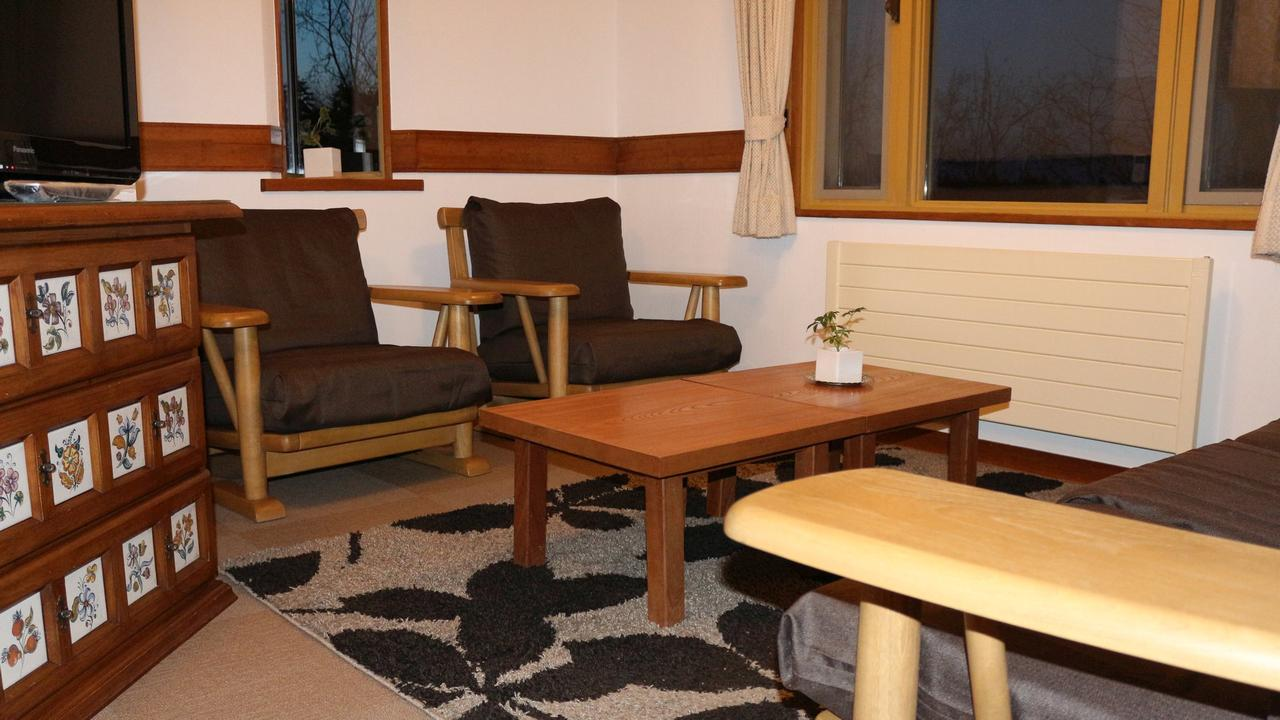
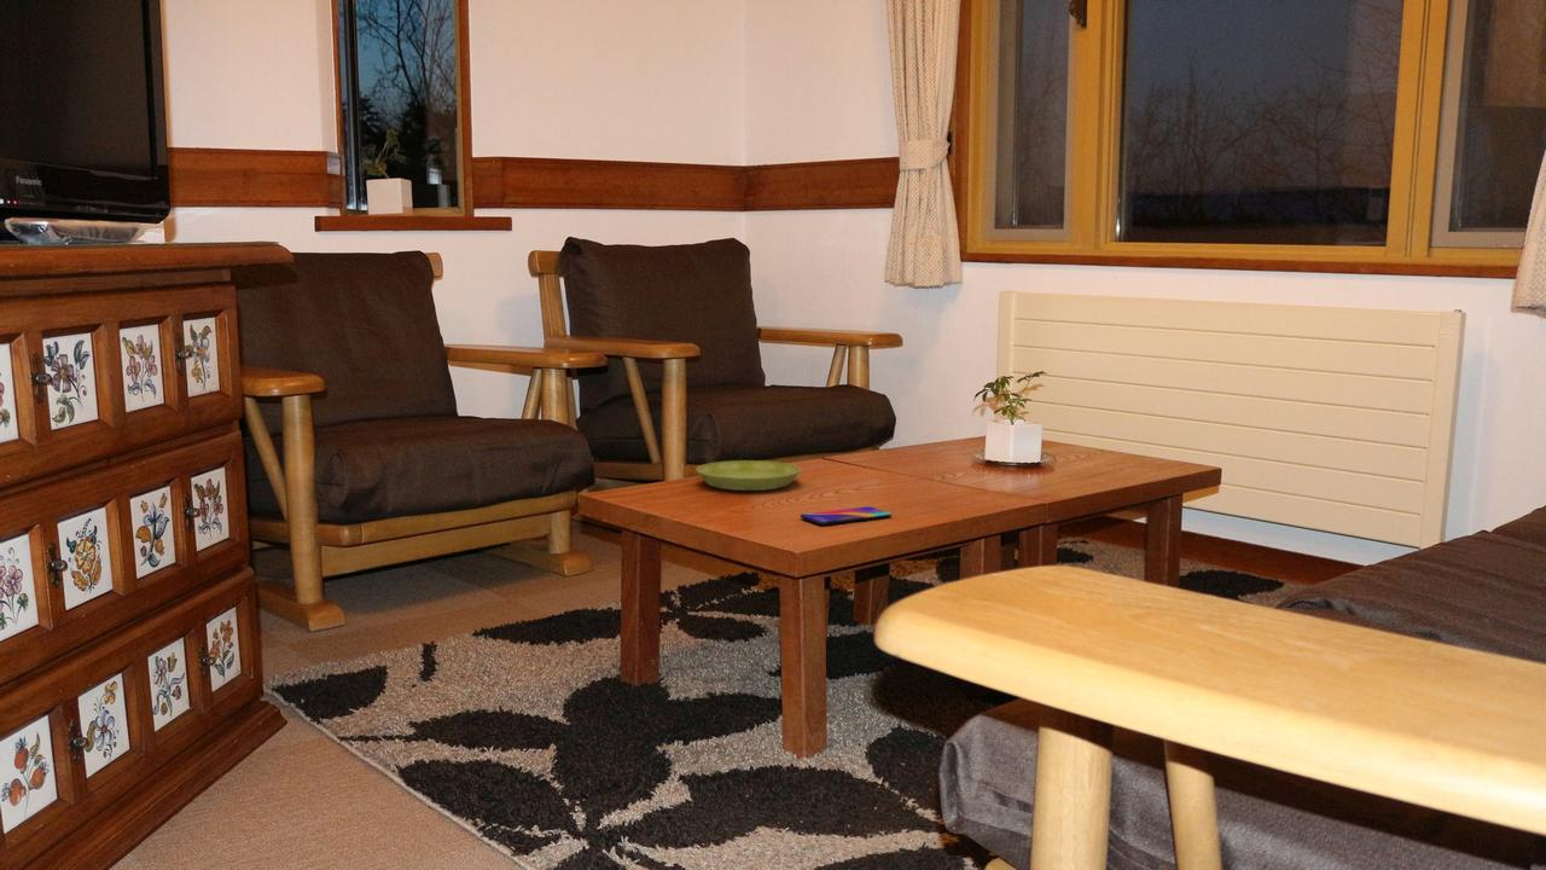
+ saucer (748, 476)
+ smartphone (845, 515)
